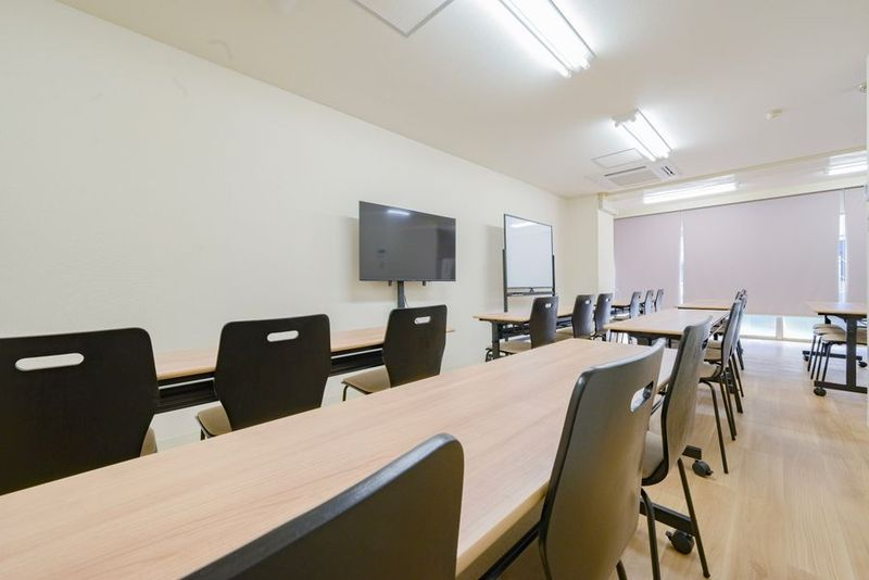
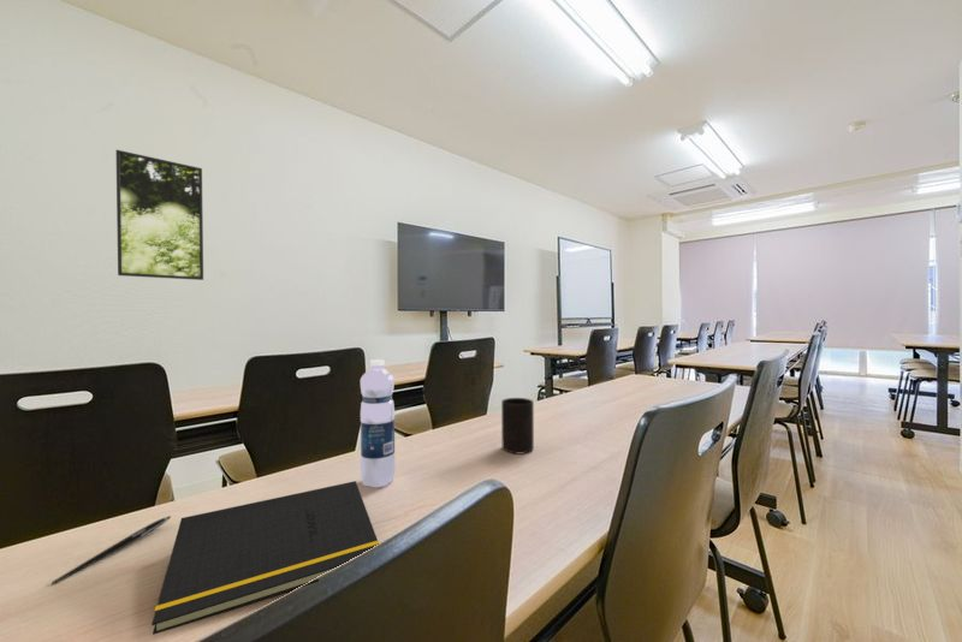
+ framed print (162, 219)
+ pen (118, 545)
+ cup (517, 424)
+ notepad (279, 539)
+ water bottle (378, 421)
